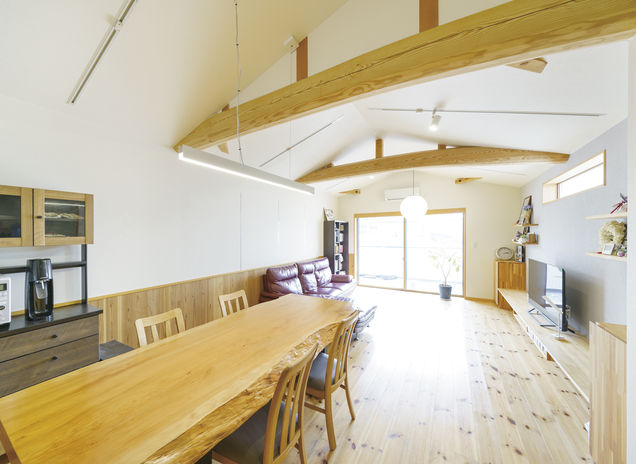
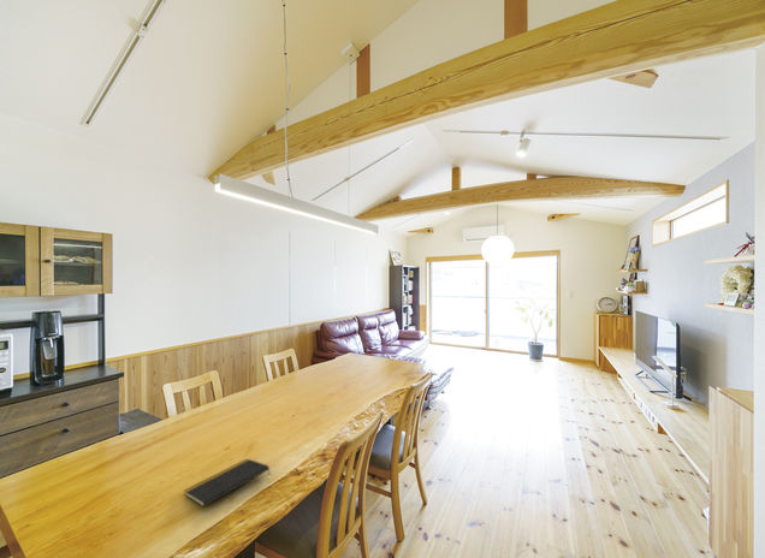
+ notepad (227, 479)
